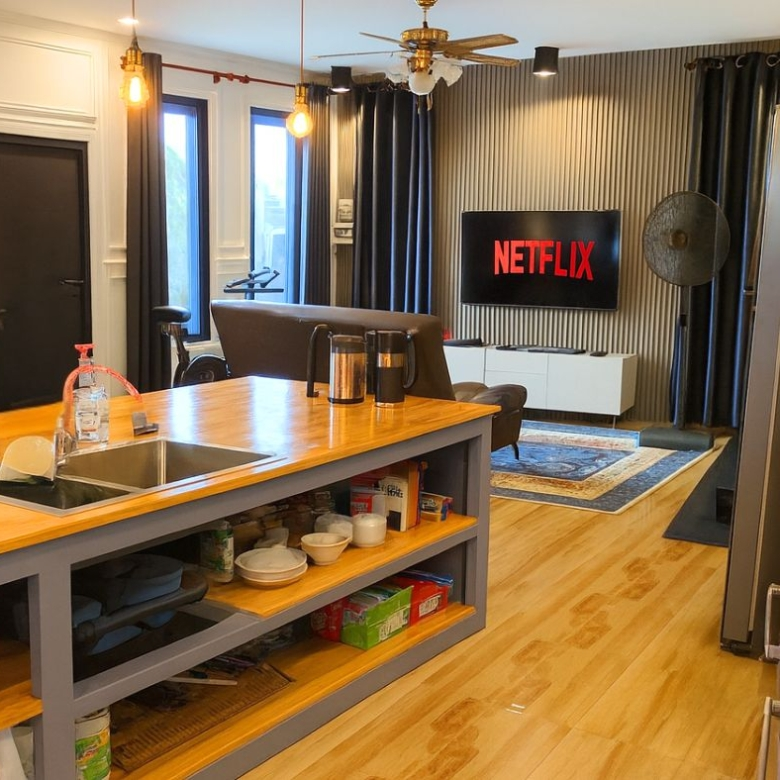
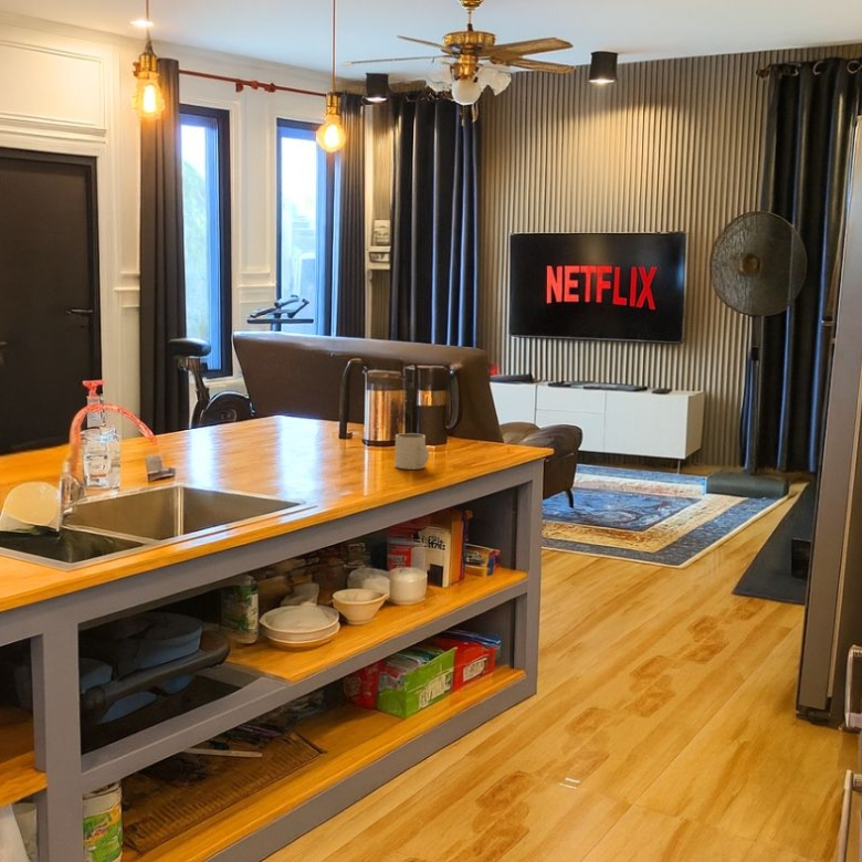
+ mug (413, 451)
